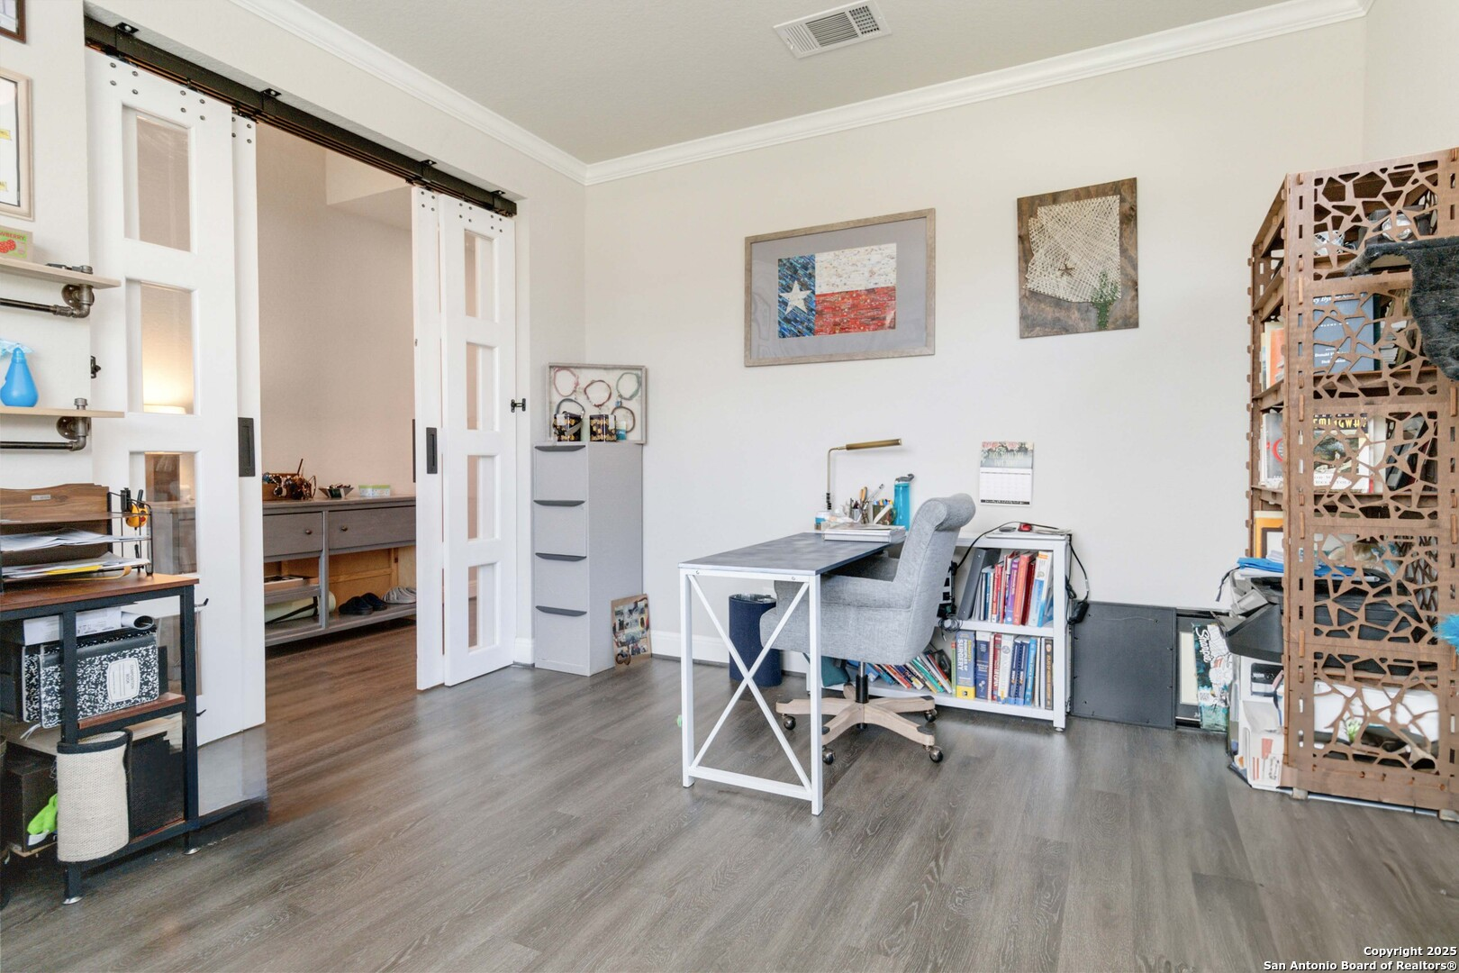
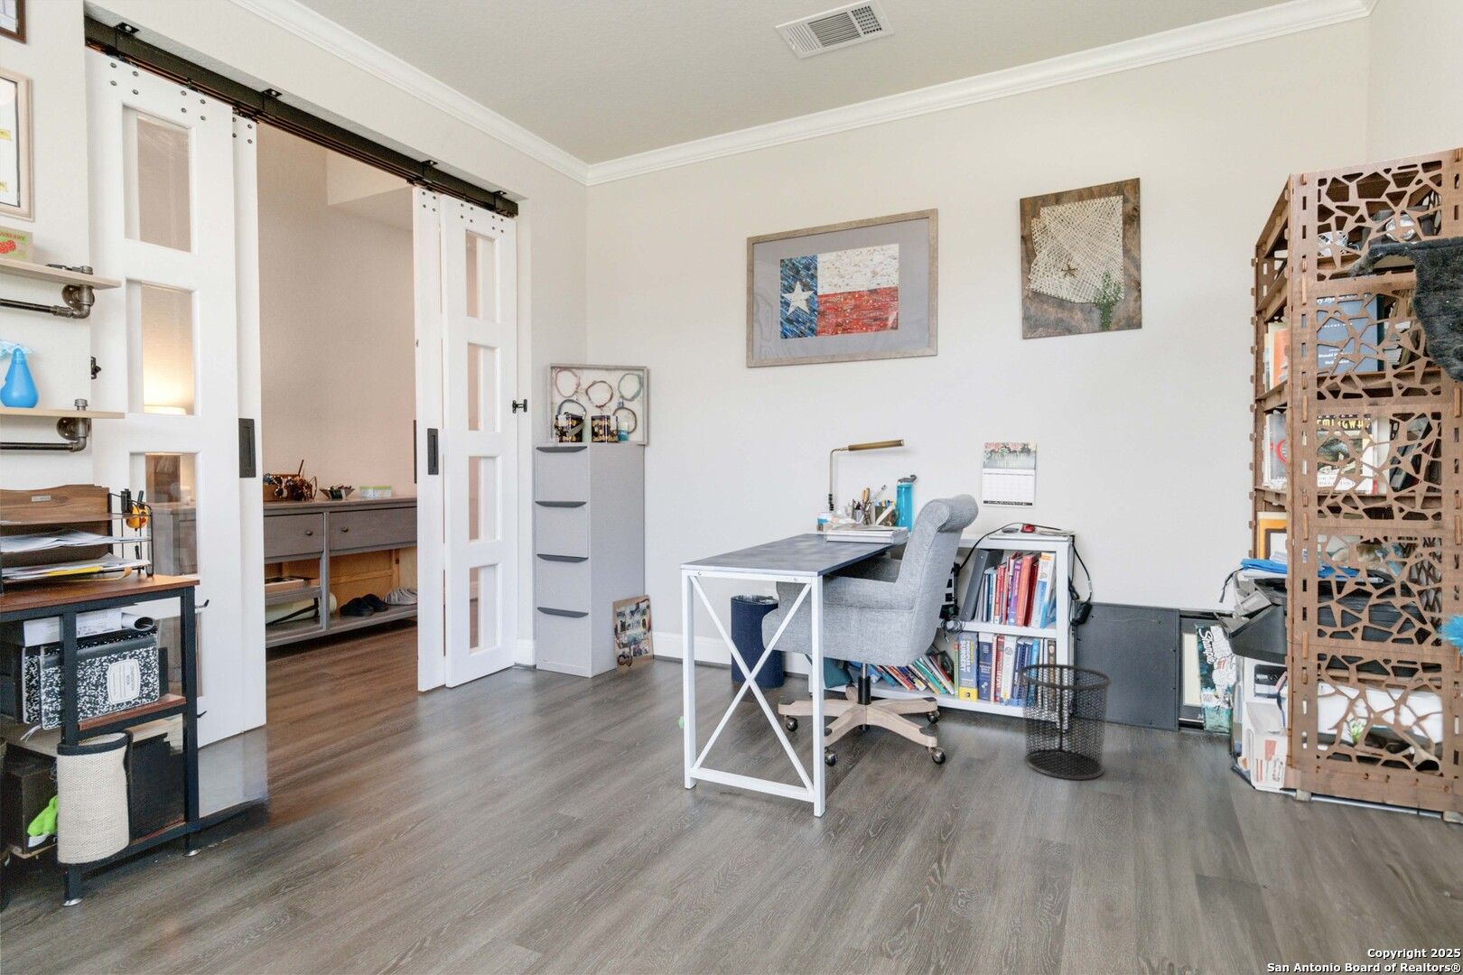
+ waste bin (1062, 719)
